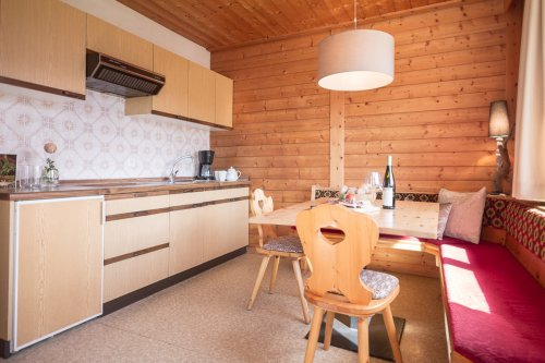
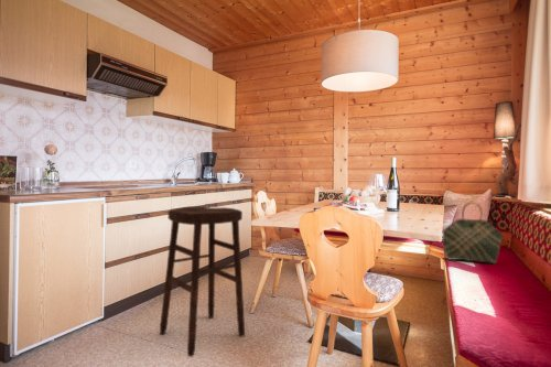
+ stool (203, 271)
+ tote bag (472, 231)
